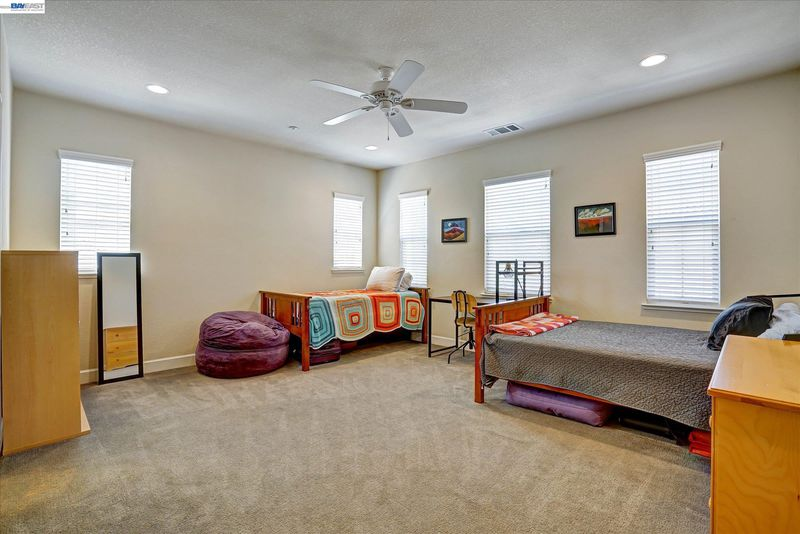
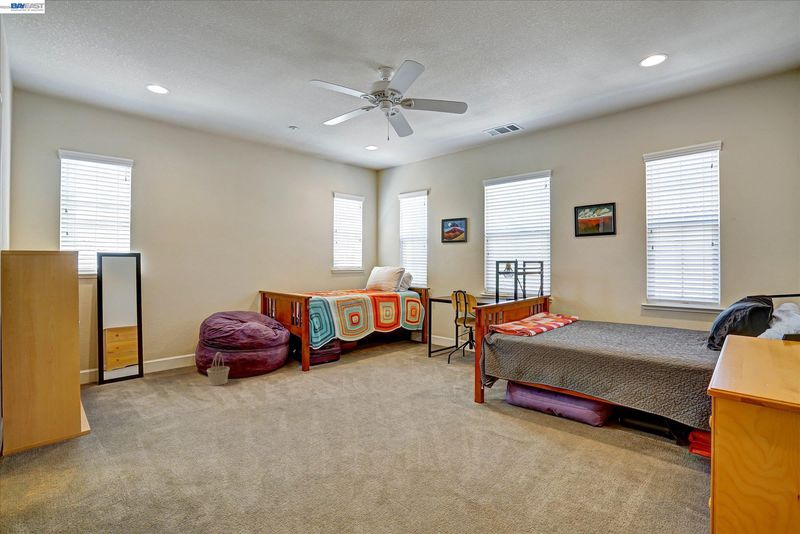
+ basket (218, 367)
